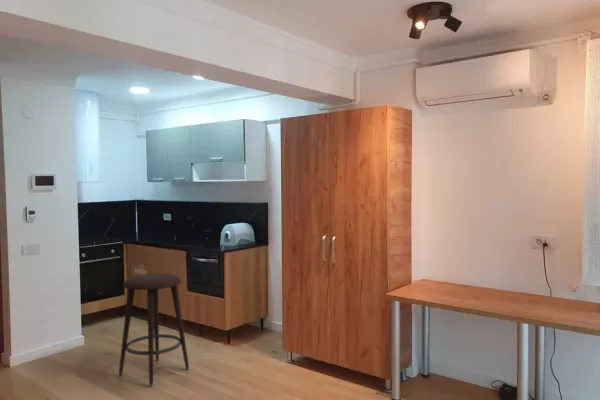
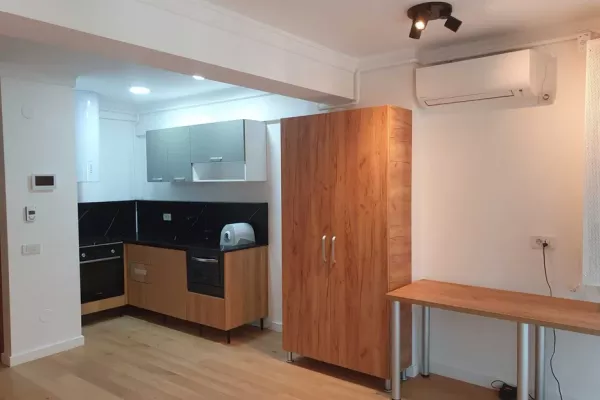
- stool (153, 325)
